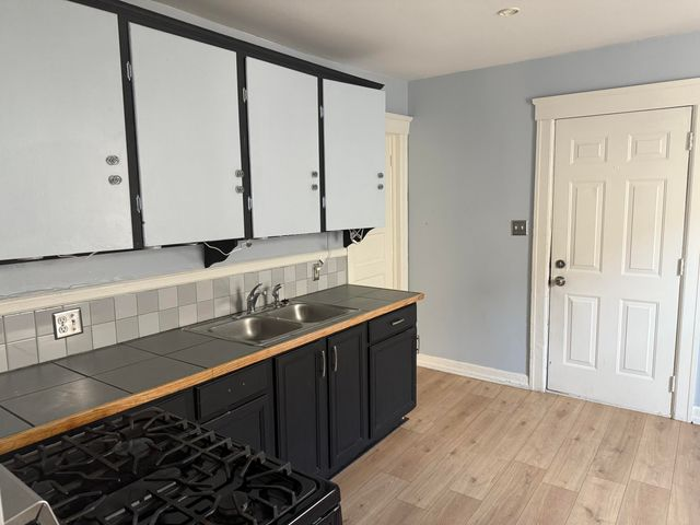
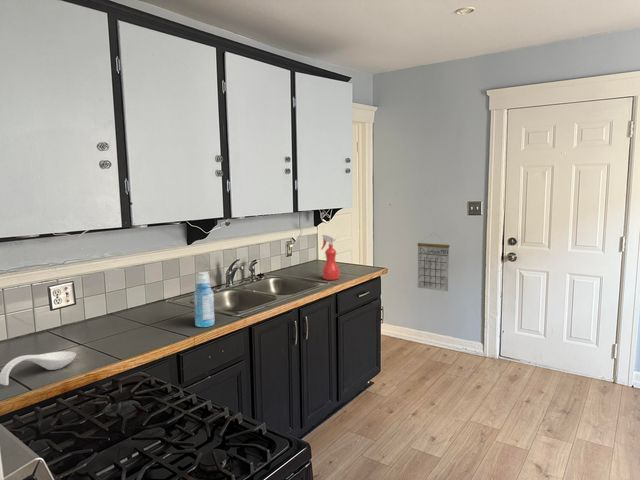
+ calendar (433, 261)
+ spoon rest (39, 362)
+ spray bottle (329, 256)
+ bottle (202, 297)
